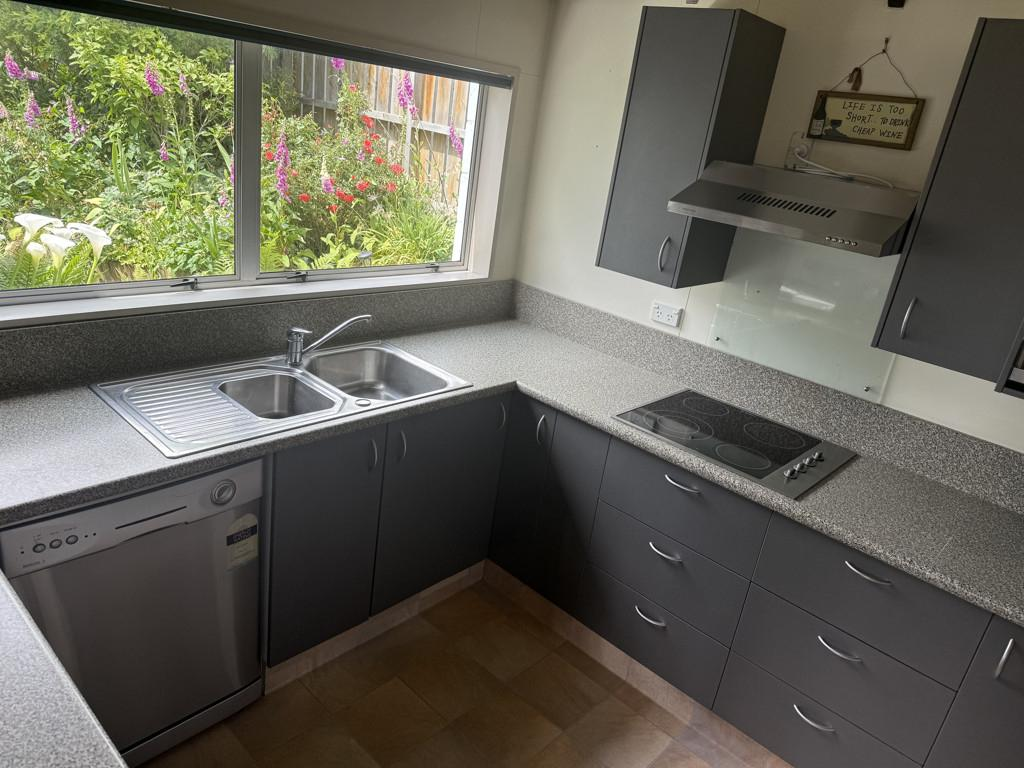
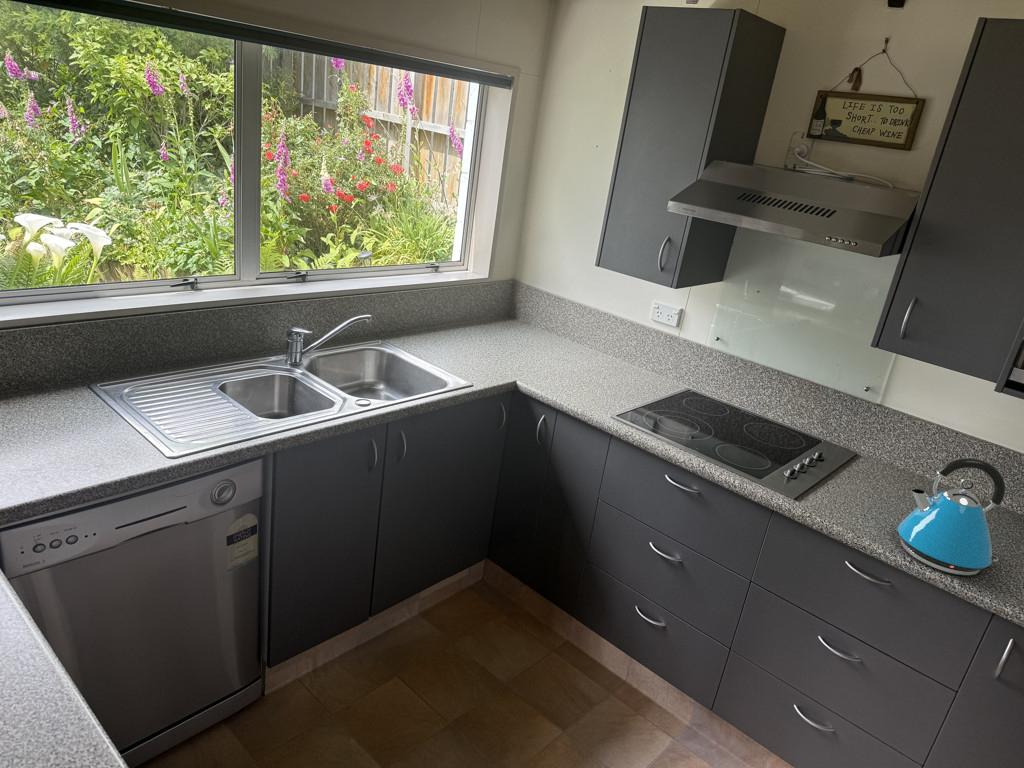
+ kettle (961, 508)
